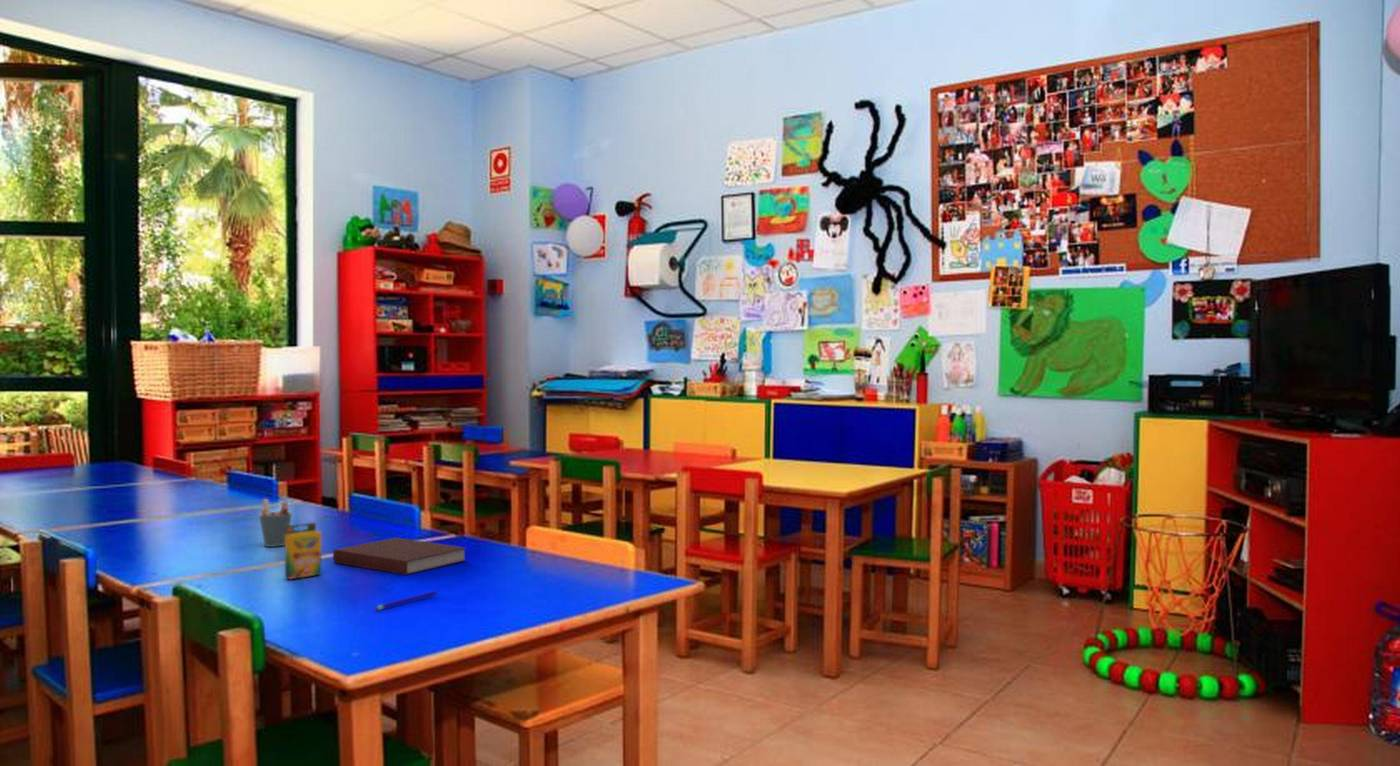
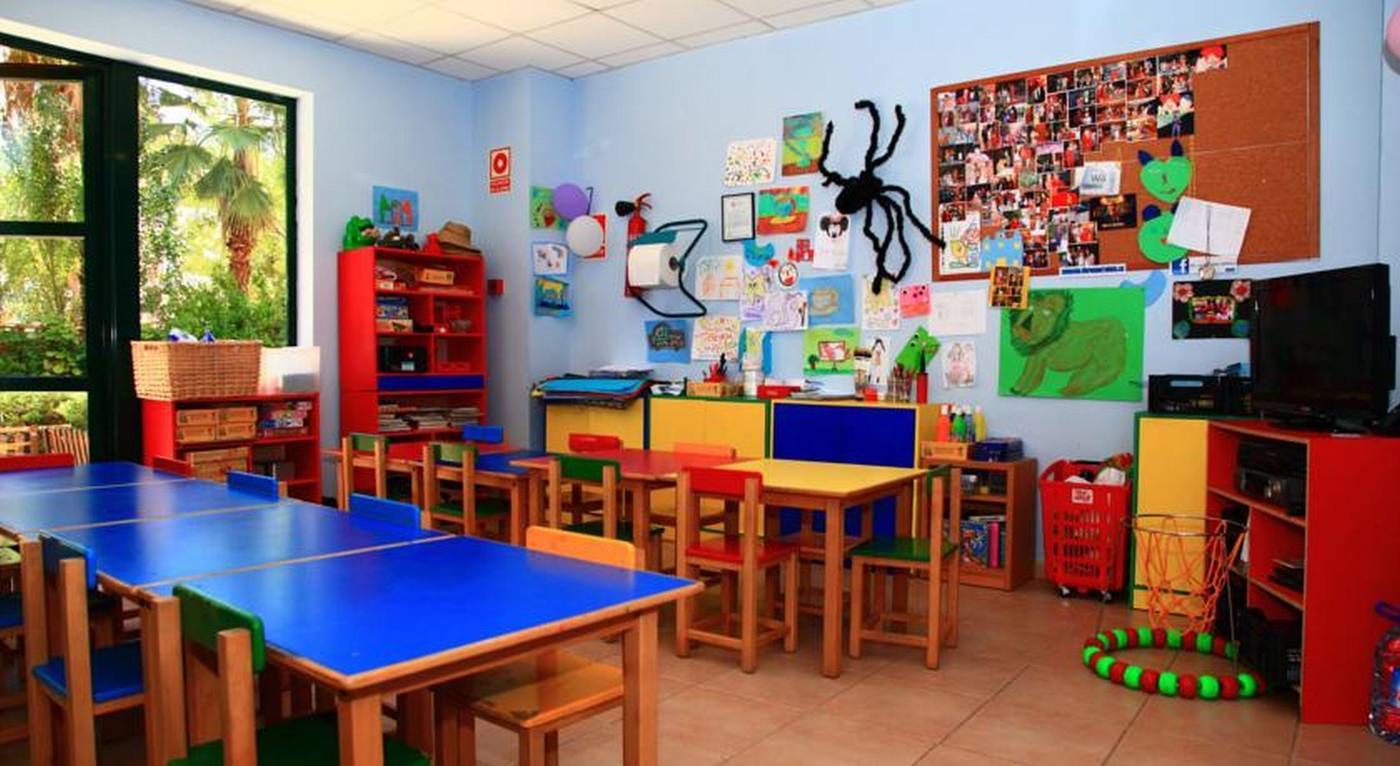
- notebook (400, 555)
- crayon box (303, 550)
- pen (406, 600)
- pen holder (275, 520)
